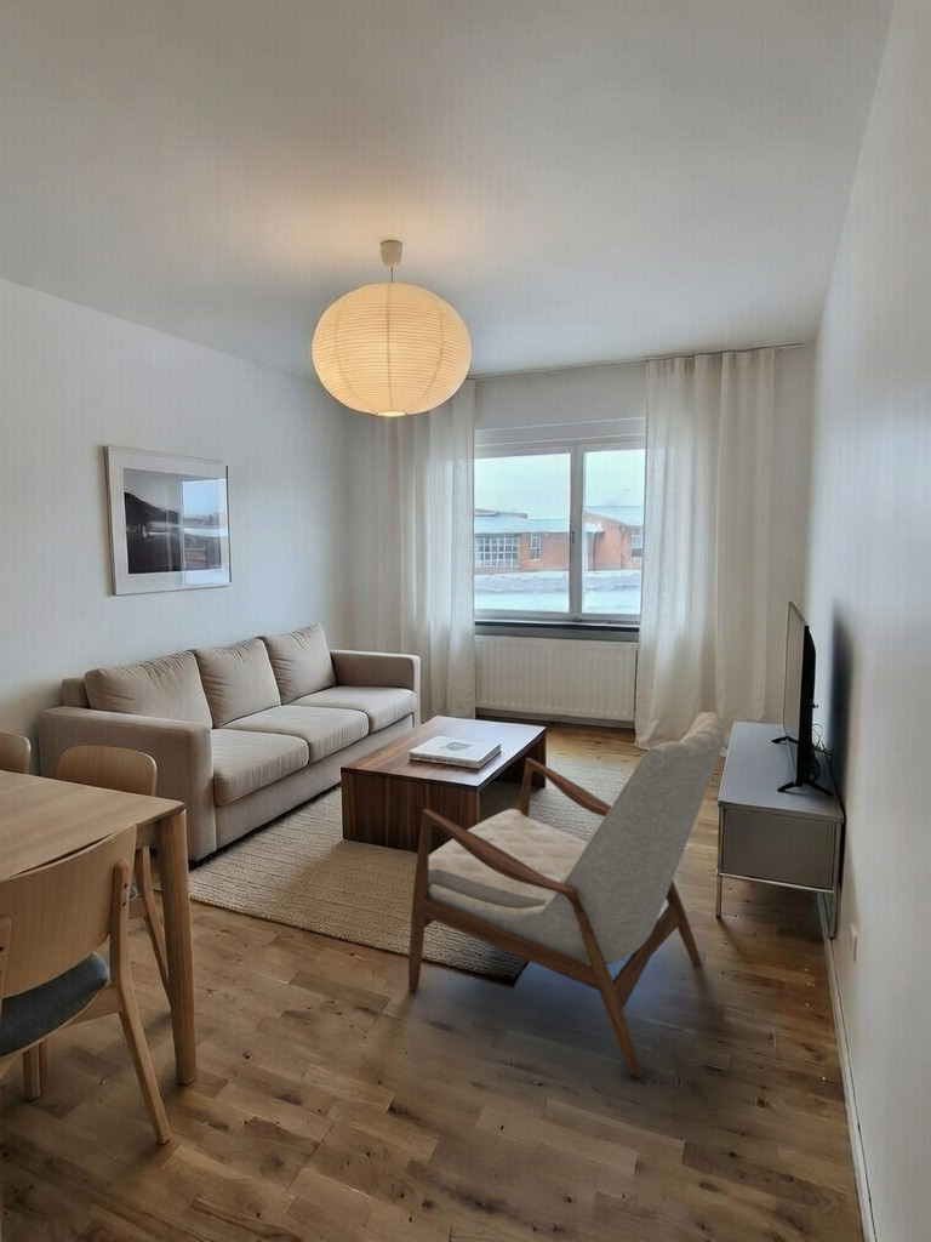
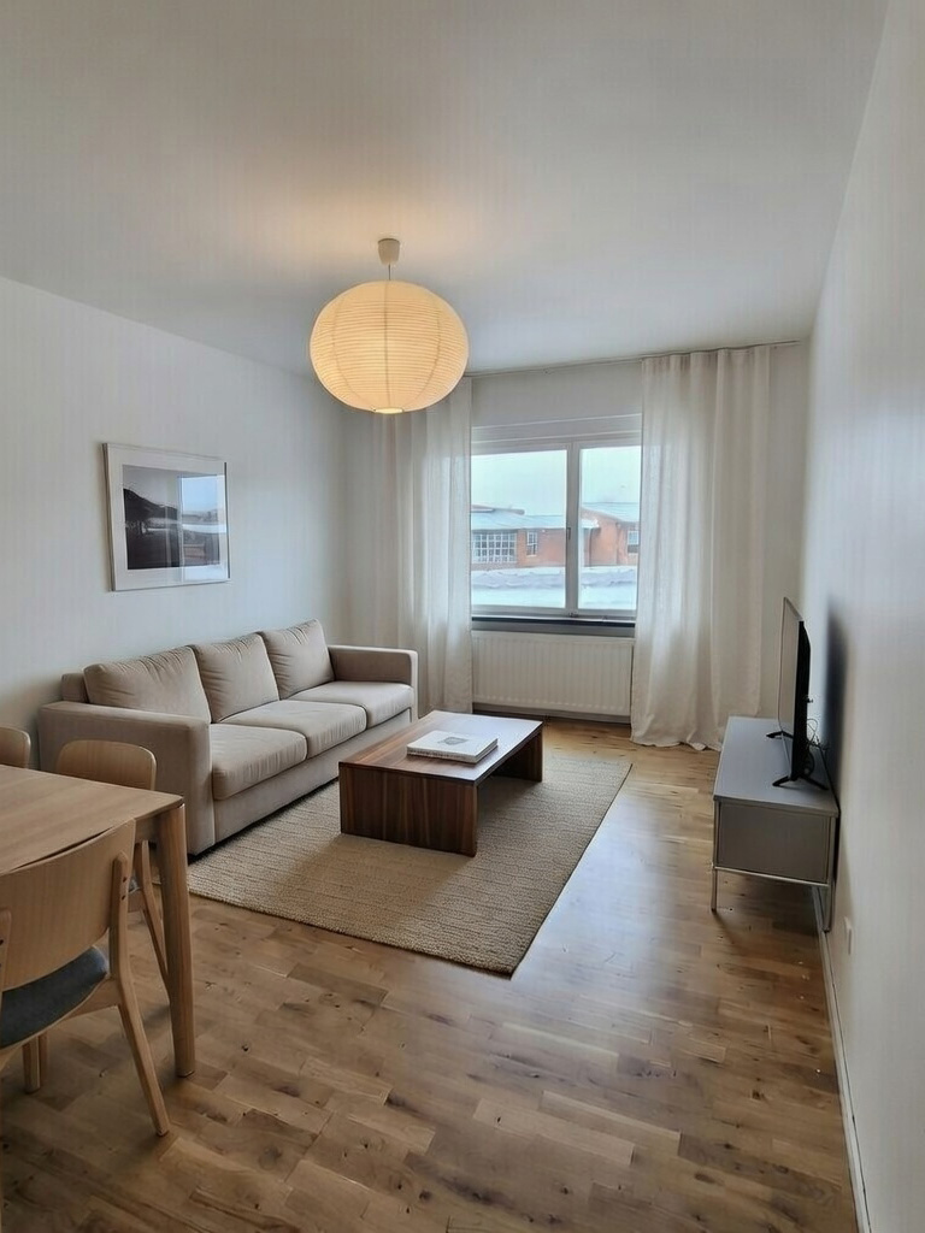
- armchair (573, 845)
